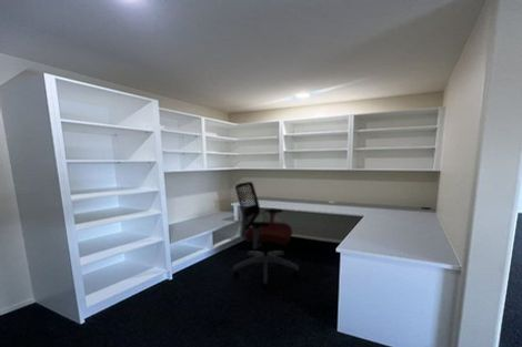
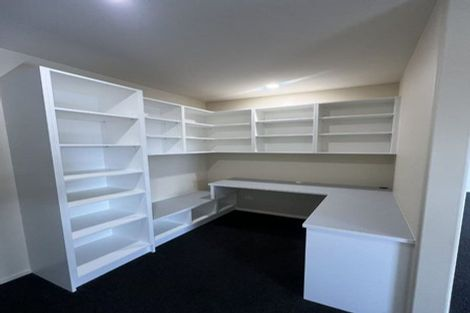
- office chair (267, 227)
